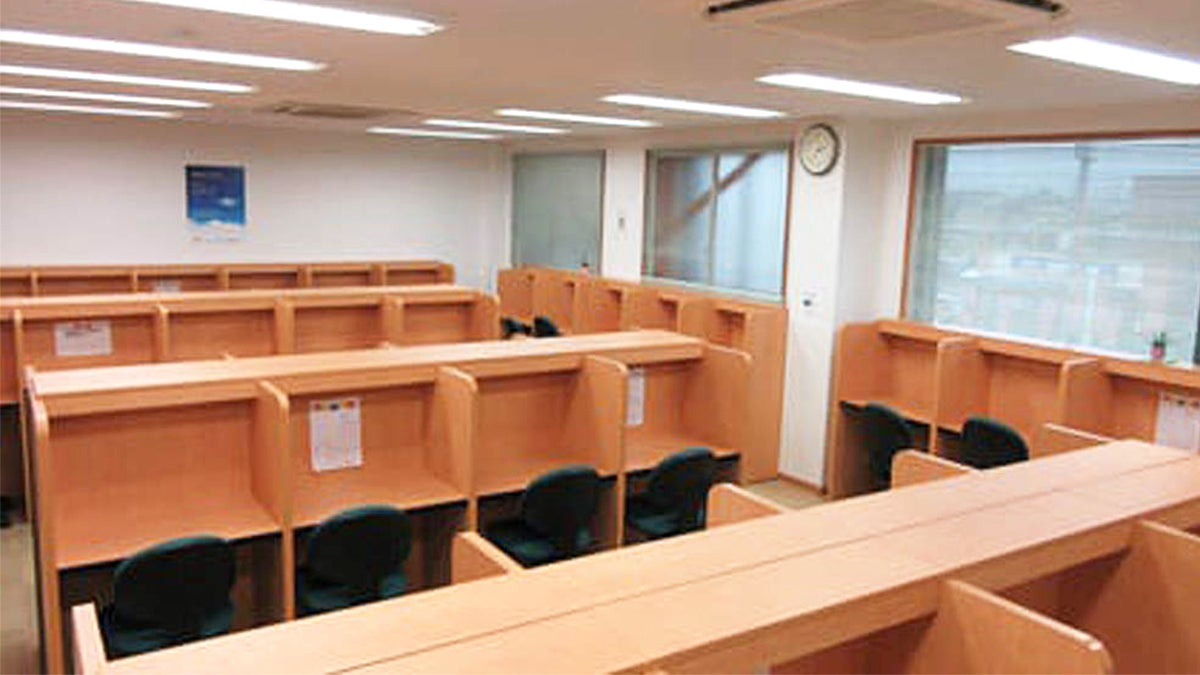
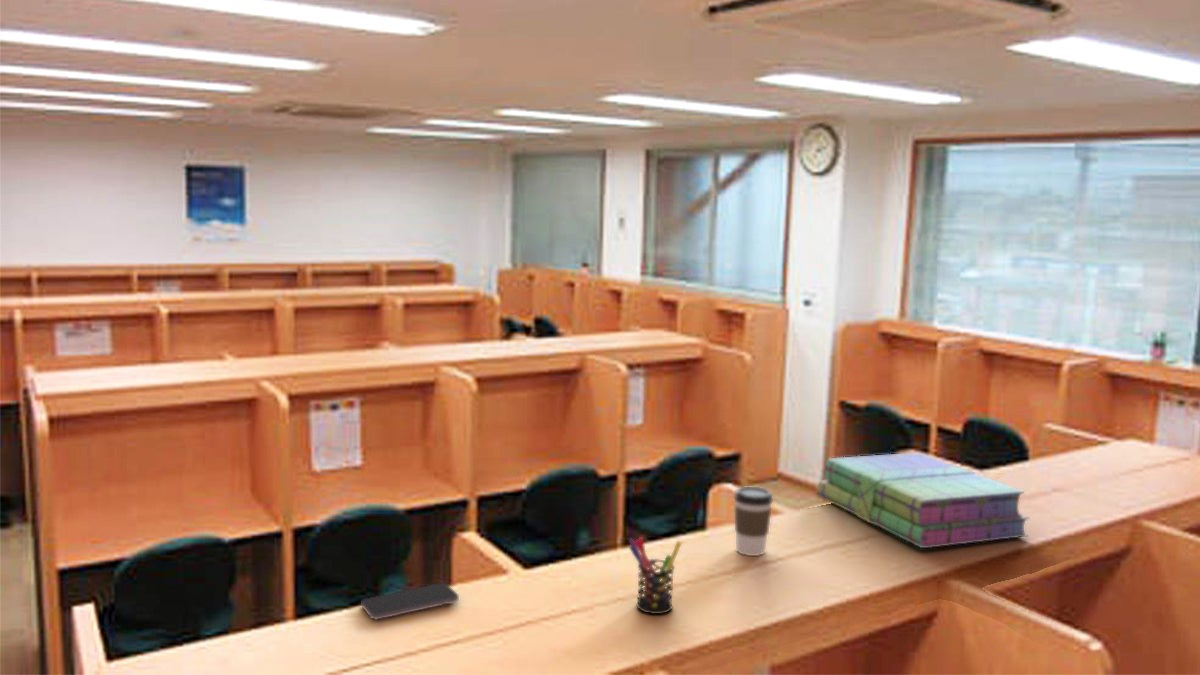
+ pen holder (656, 573)
+ smartphone (410, 600)
+ stack of books (918, 495)
+ coffee cup (752, 521)
